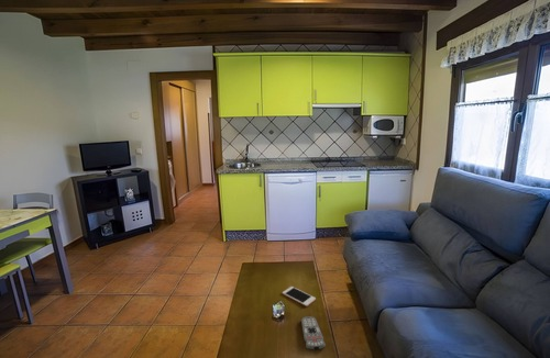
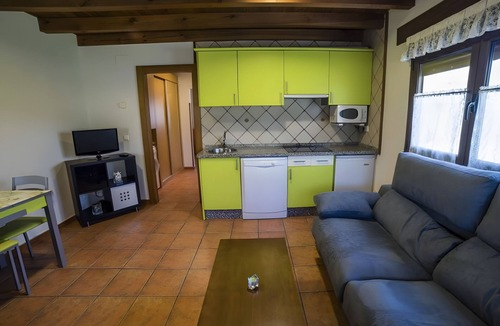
- remote control (311, 332)
- cell phone (298, 295)
